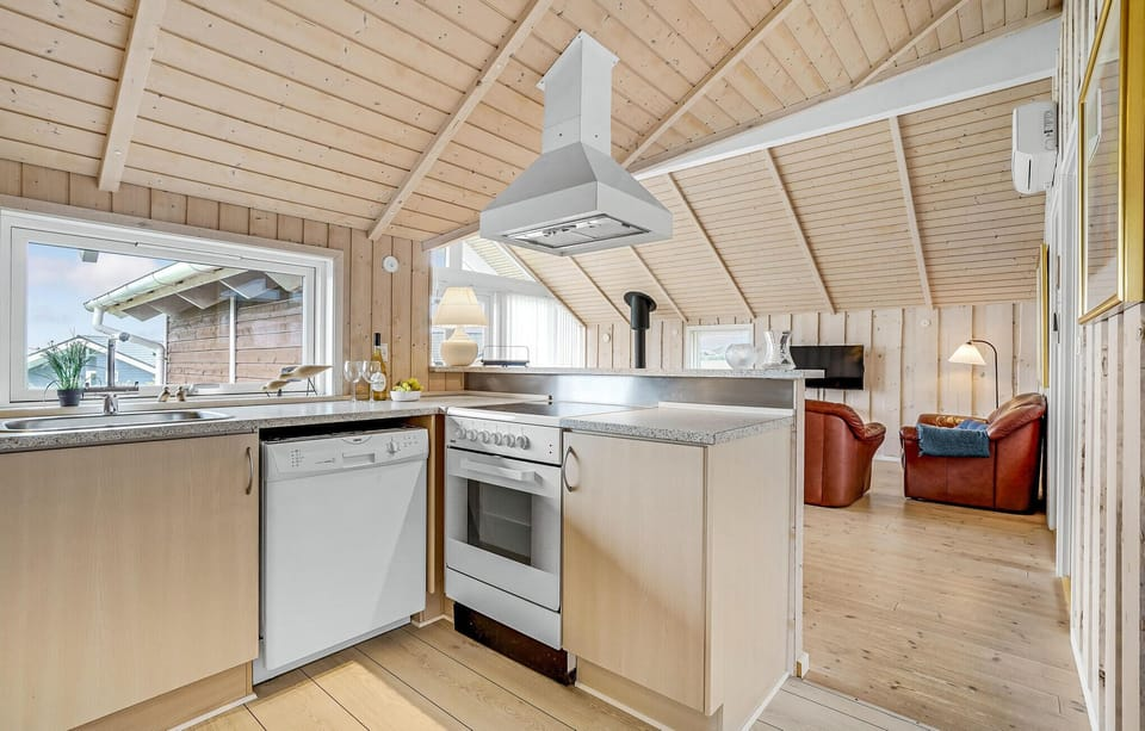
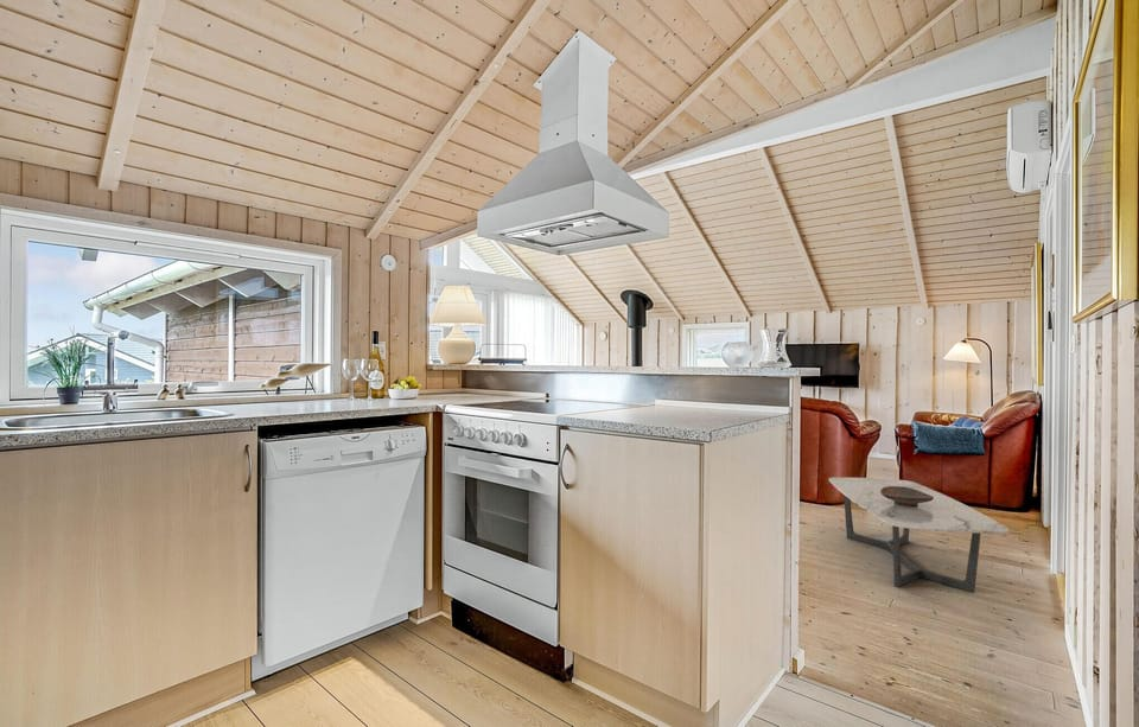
+ decorative bowl (906, 497)
+ coffee table (903, 530)
